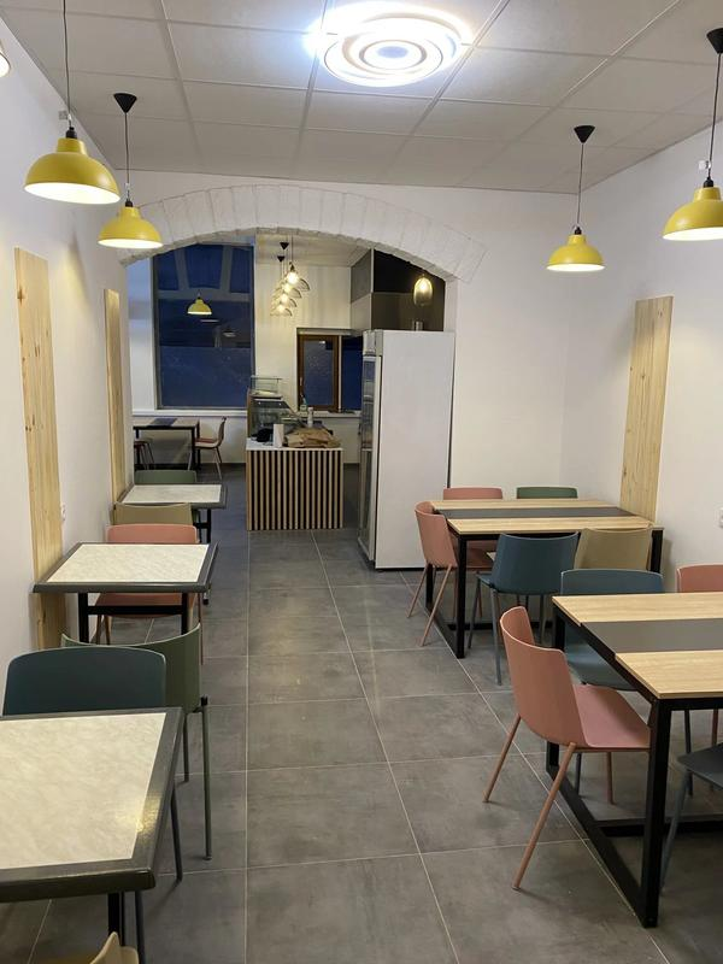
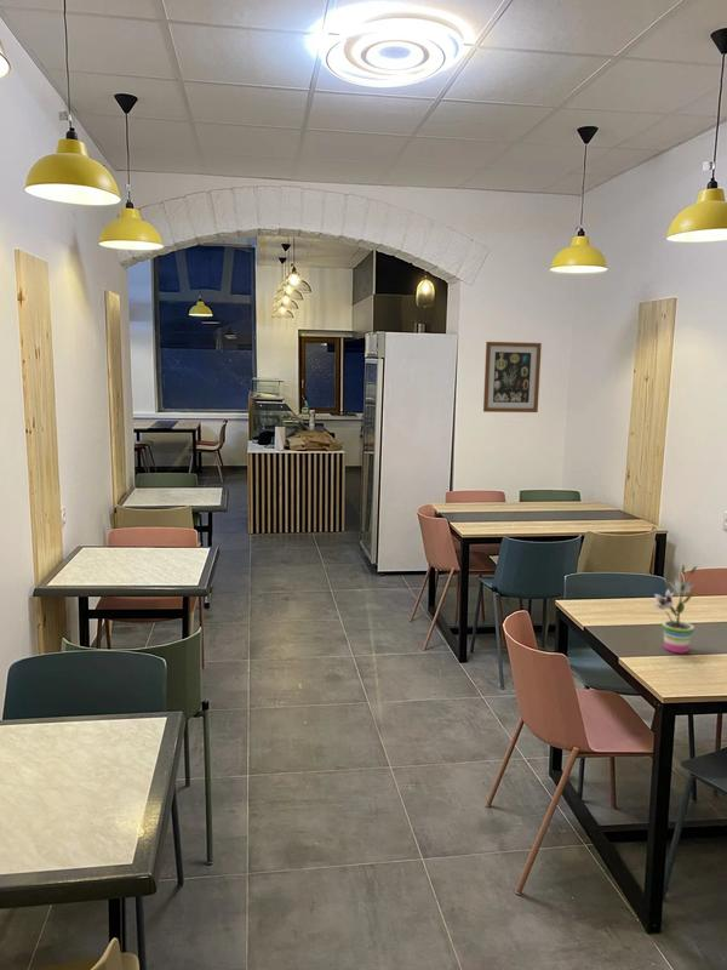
+ potted plant (671, 604)
+ wall art (511, 377)
